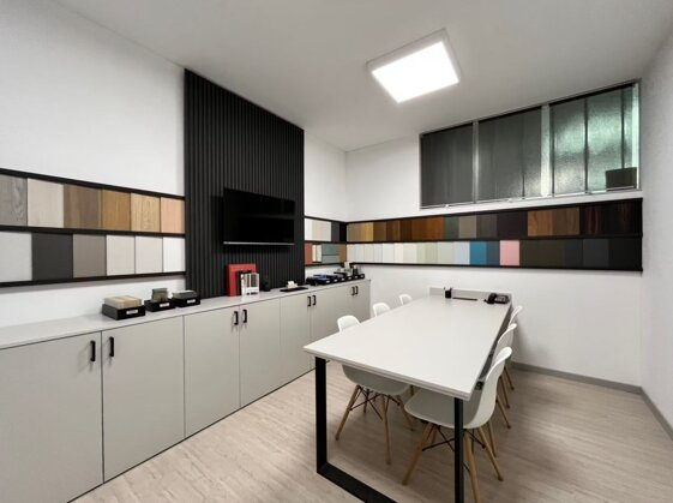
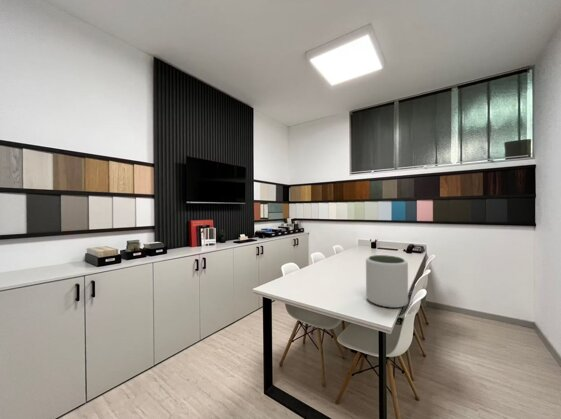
+ plant pot (386, 279)
